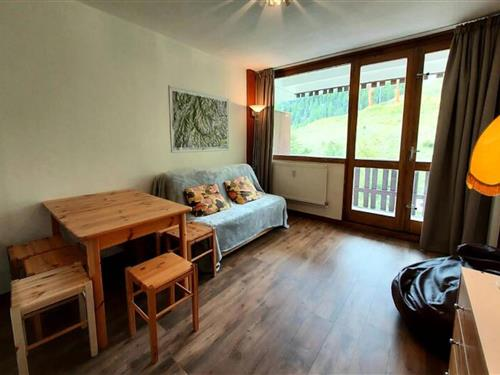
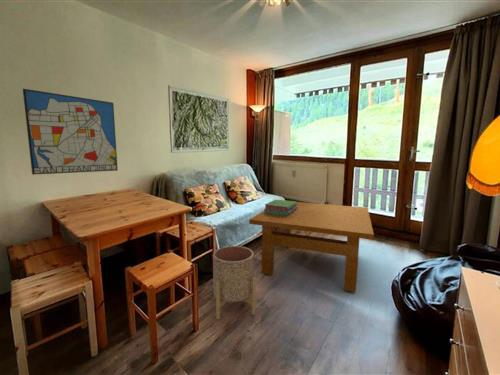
+ wall art (76, 135)
+ planter (233, 279)
+ stack of books (281, 206)
+ table (313, 238)
